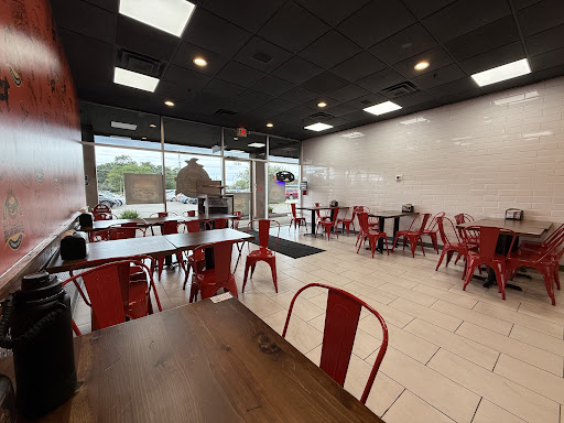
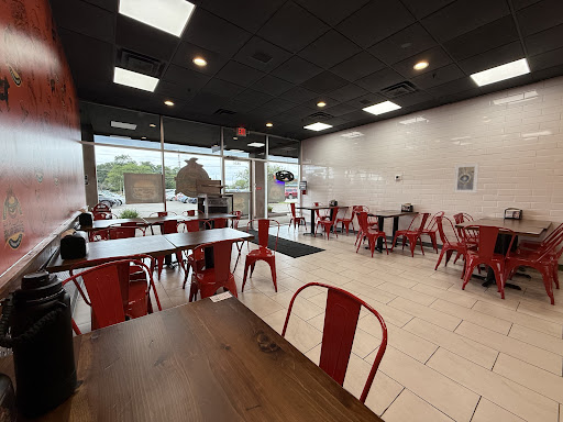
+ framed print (465, 178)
